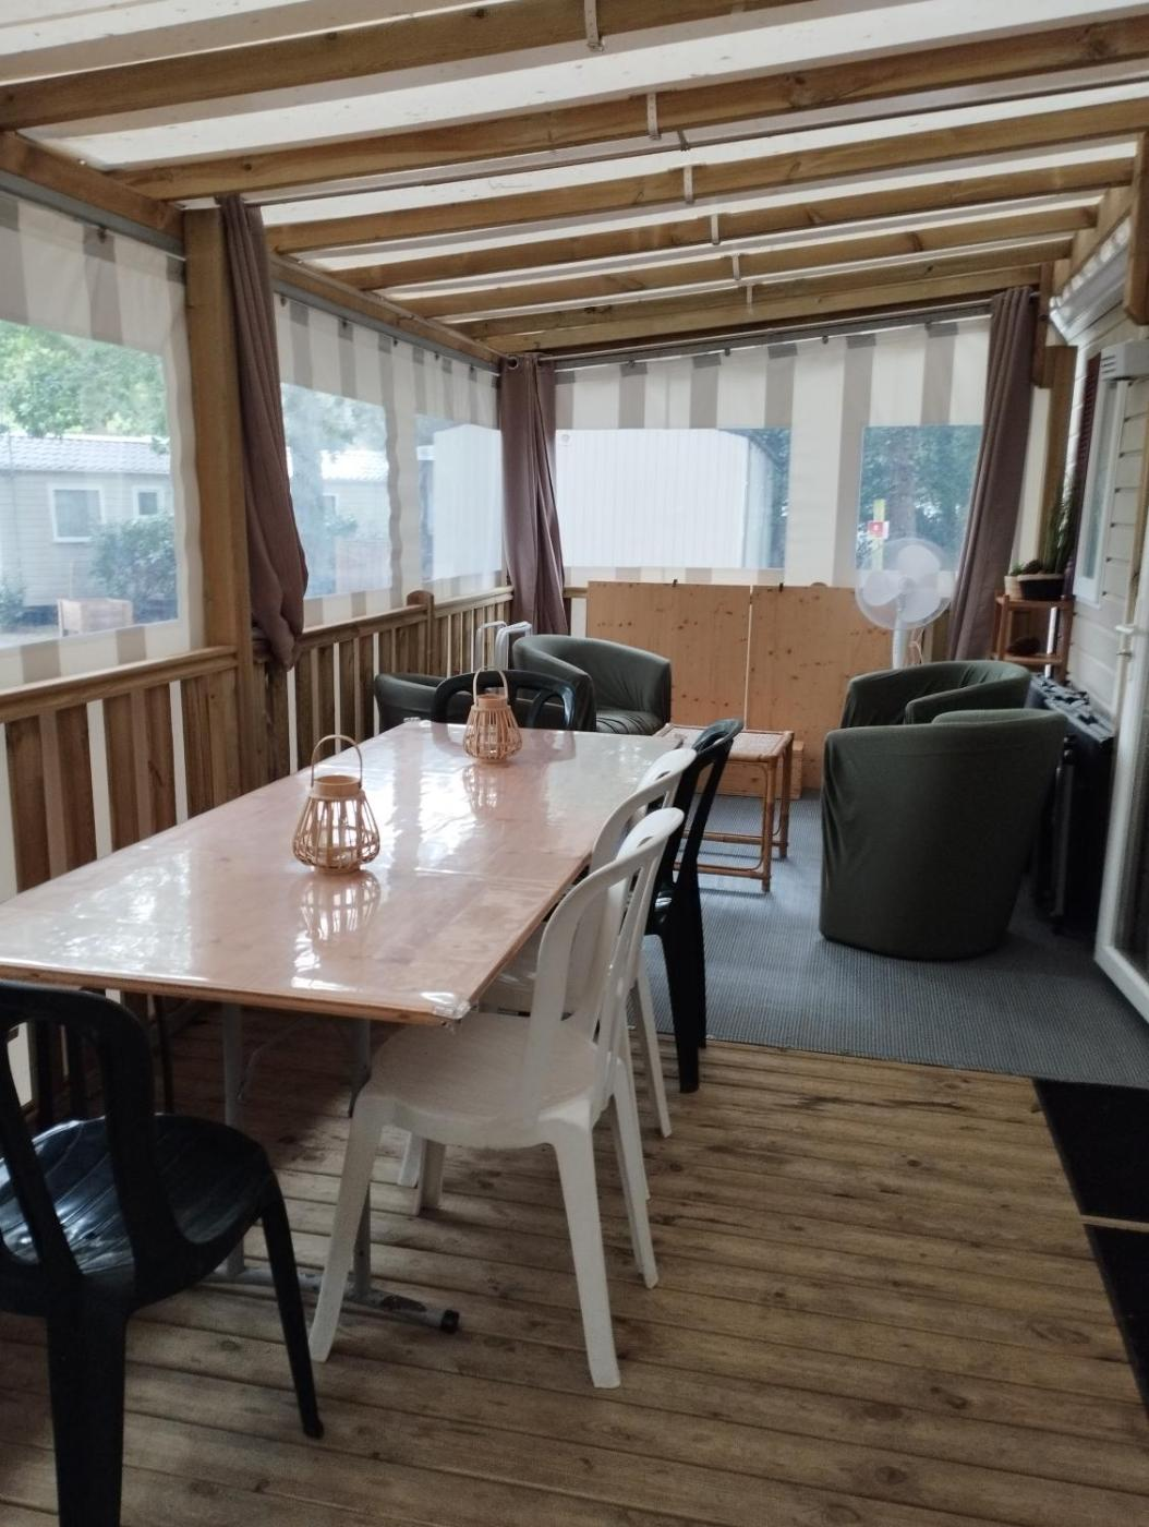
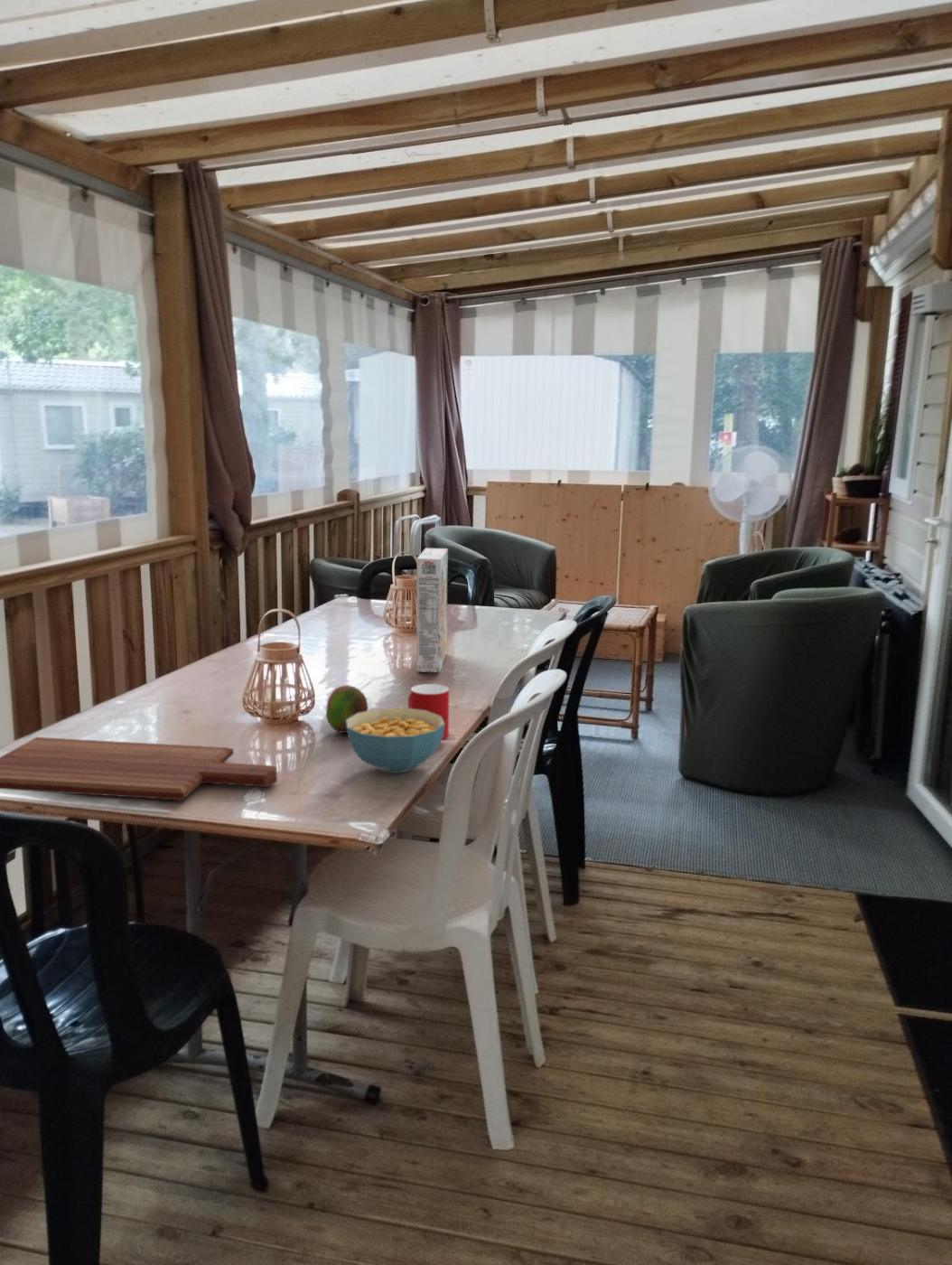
+ cup (425, 710)
+ cereal box (432, 608)
+ fruit (346, 708)
+ cereal bowl (395, 745)
+ cutting board (111, 766)
